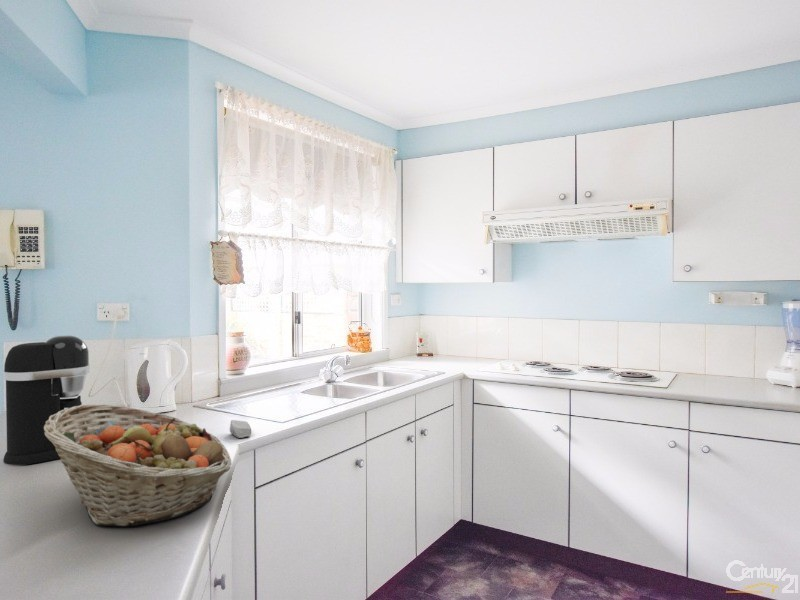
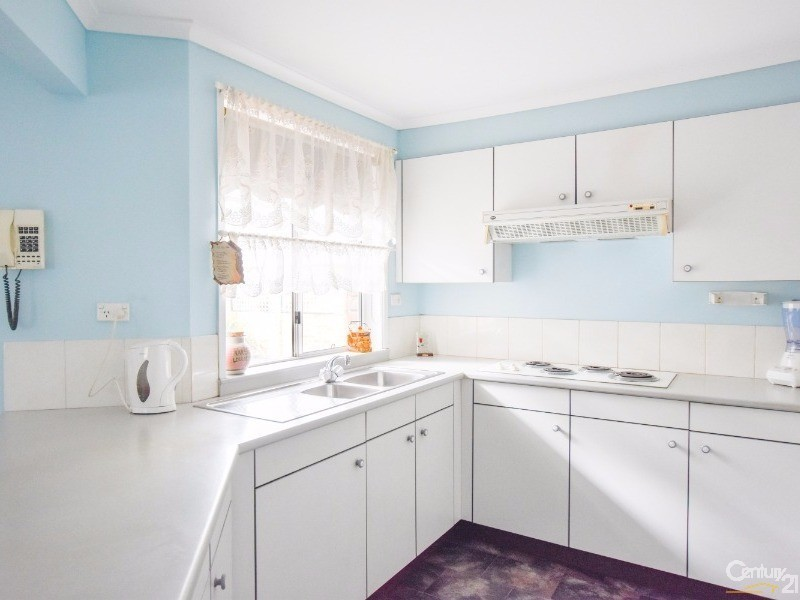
- coffee maker (48, 395)
- fruit basket (144, 453)
- soap bar (240, 428)
